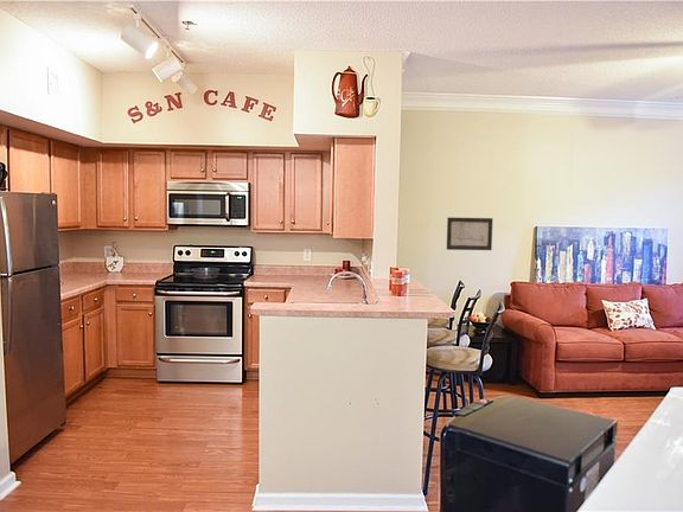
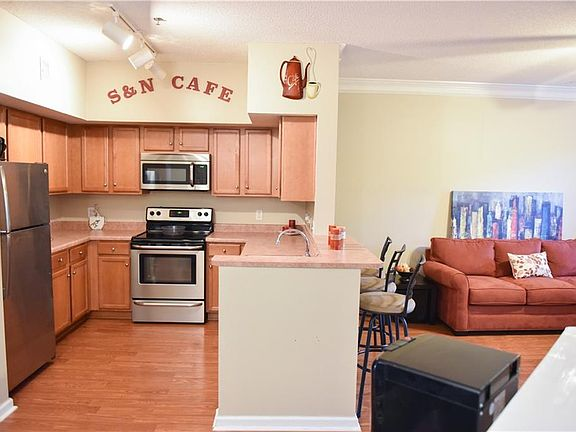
- wall art (470, 233)
